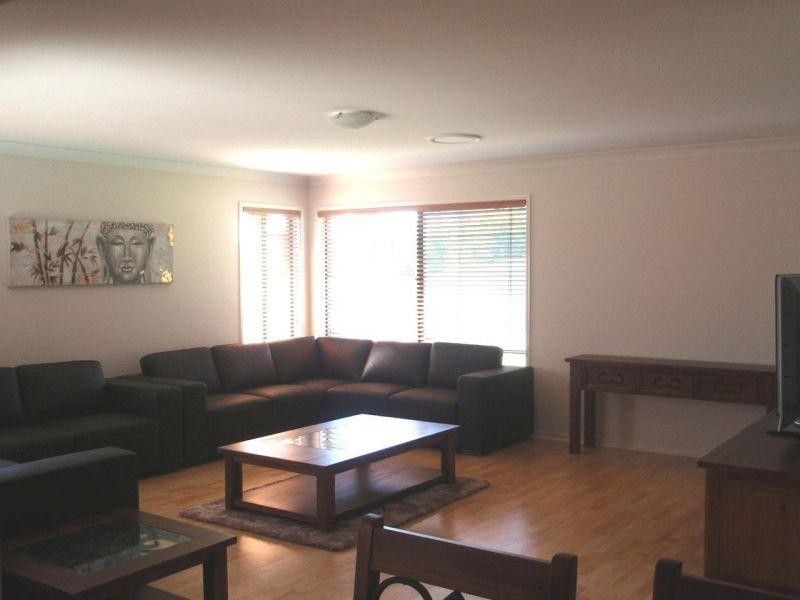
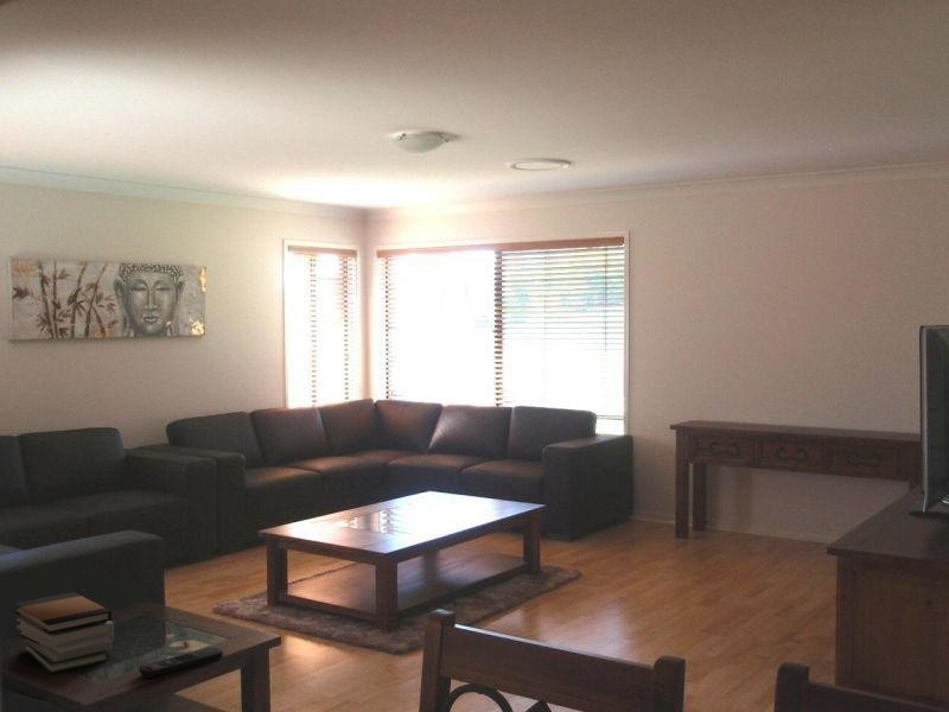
+ remote control (181, 661)
+ book stack (64, 630)
